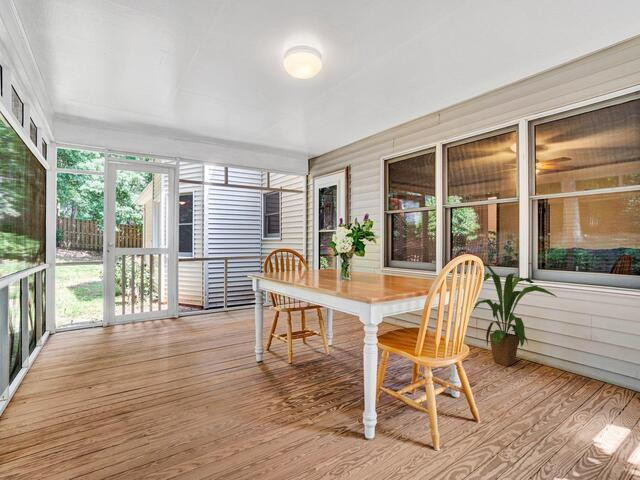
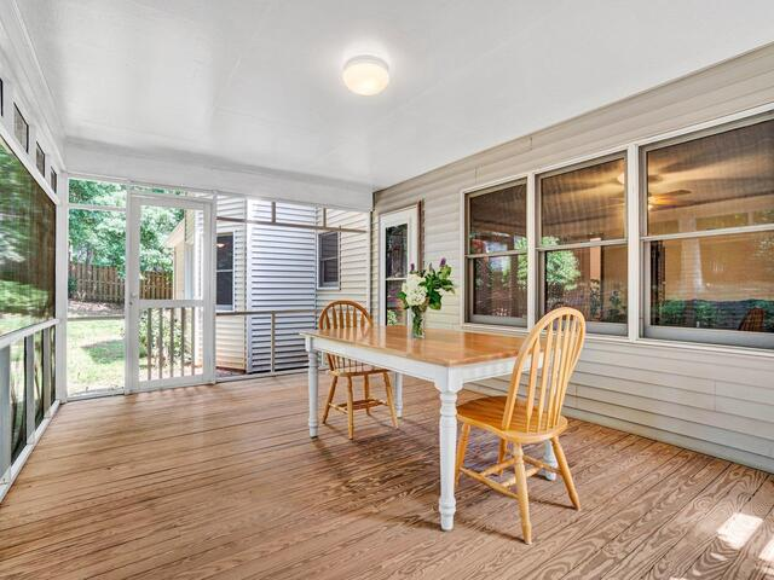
- house plant (512, 313)
